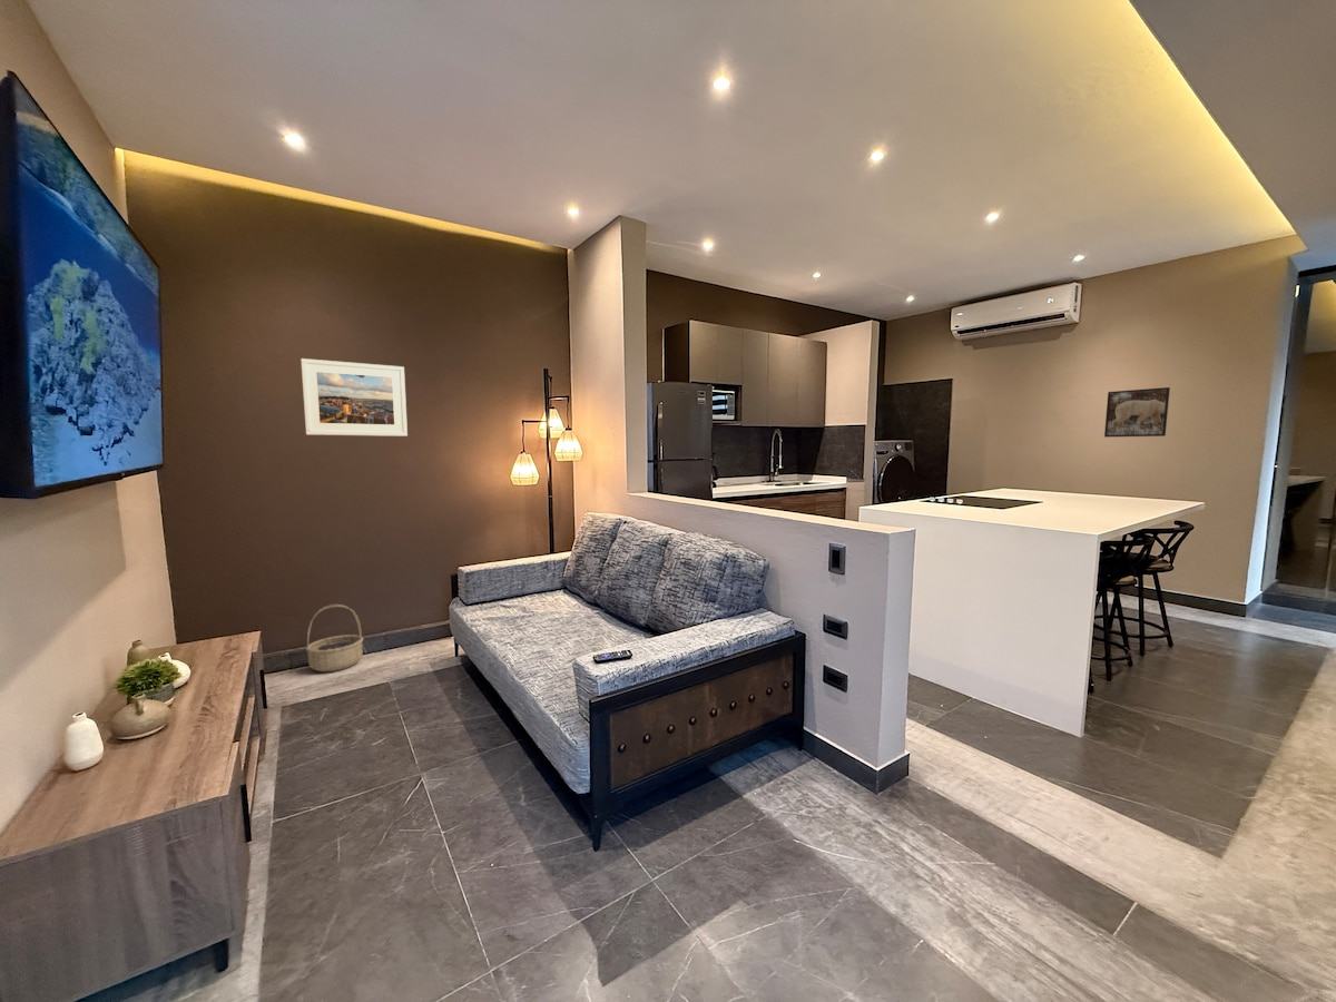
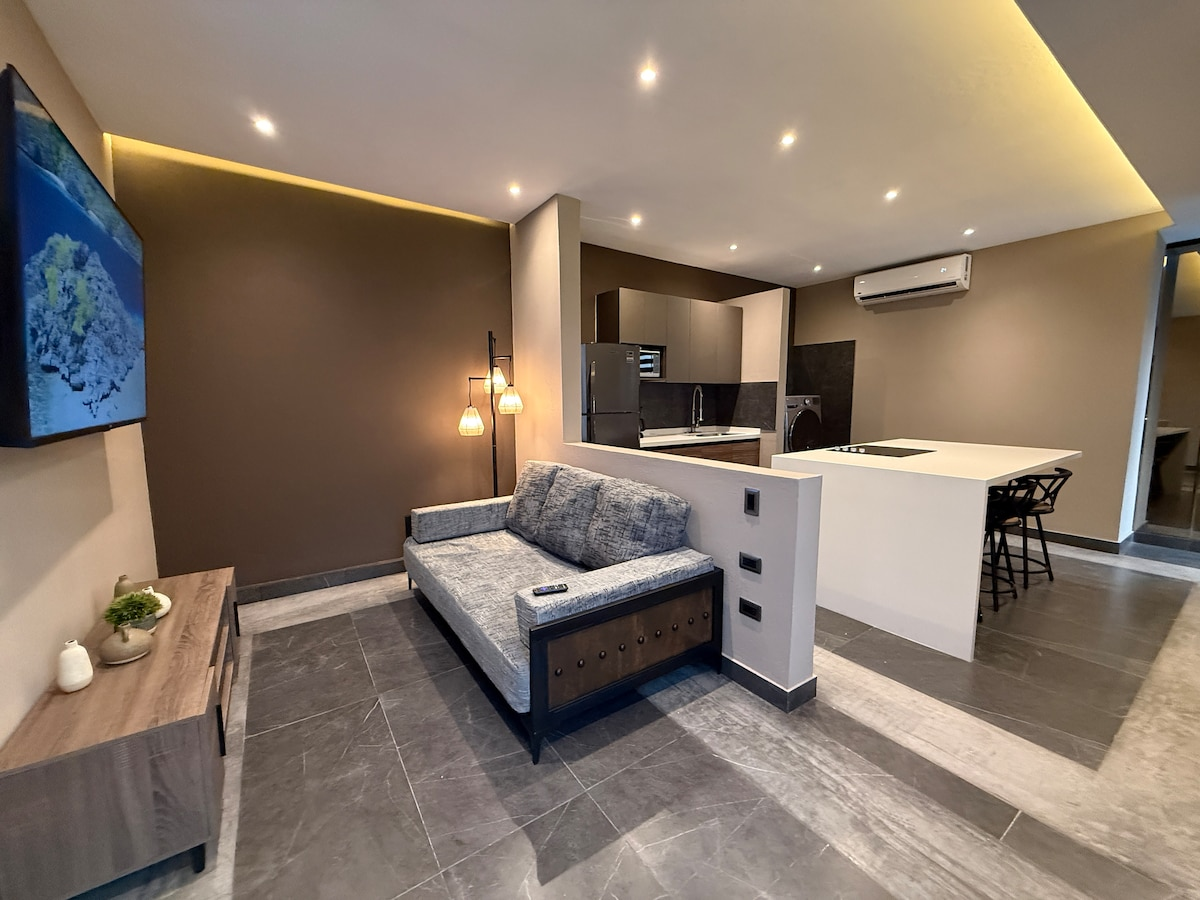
- basket (335, 636)
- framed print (356, 399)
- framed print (1136, 413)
